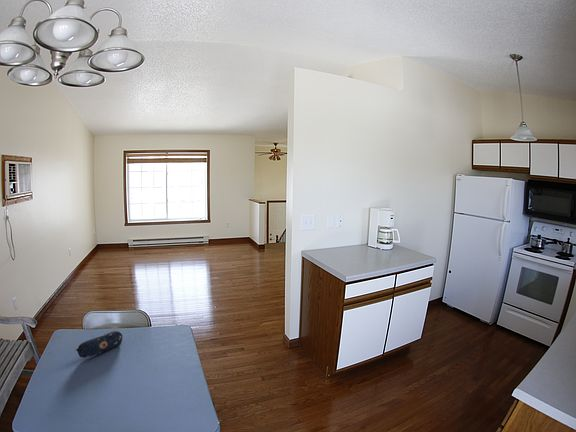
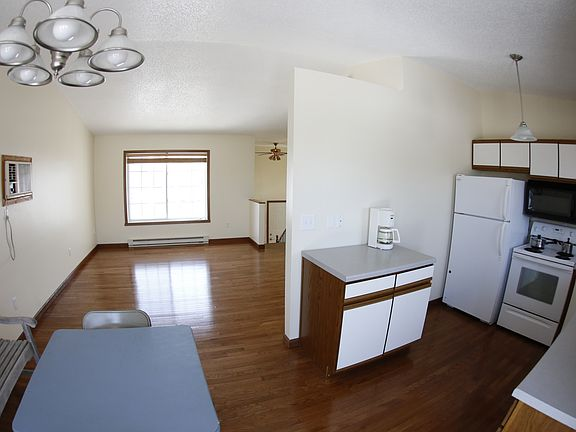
- pencil case (101, 344)
